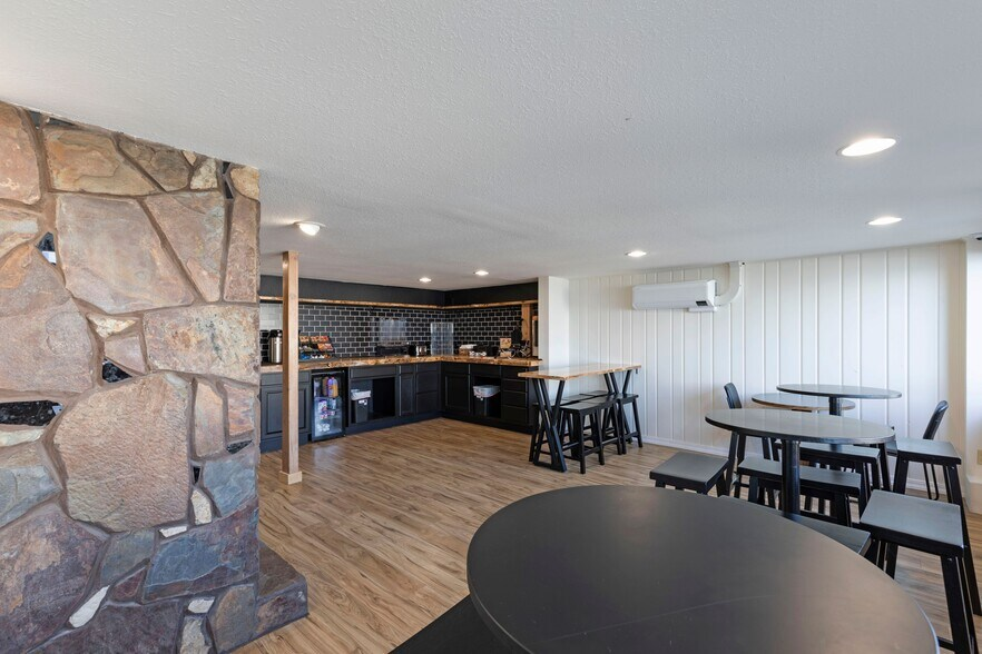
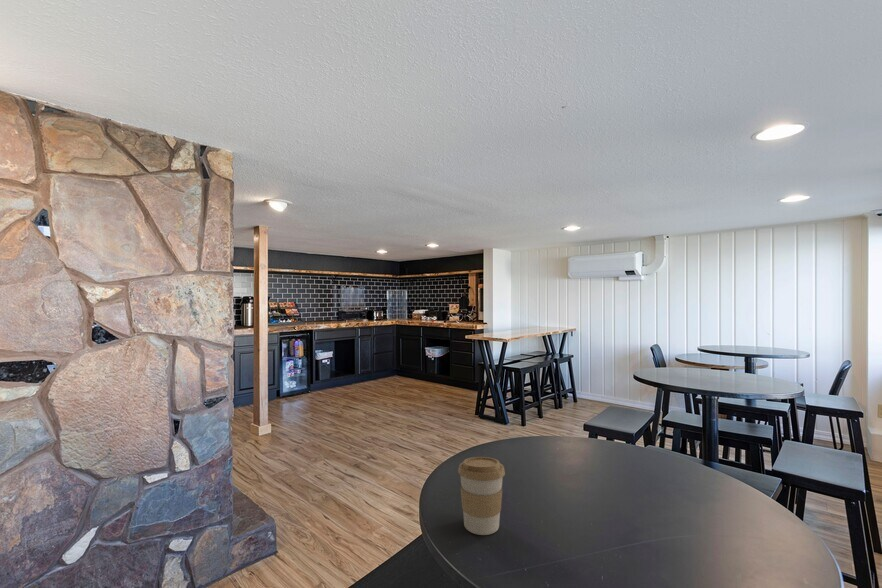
+ coffee cup (481, 492)
